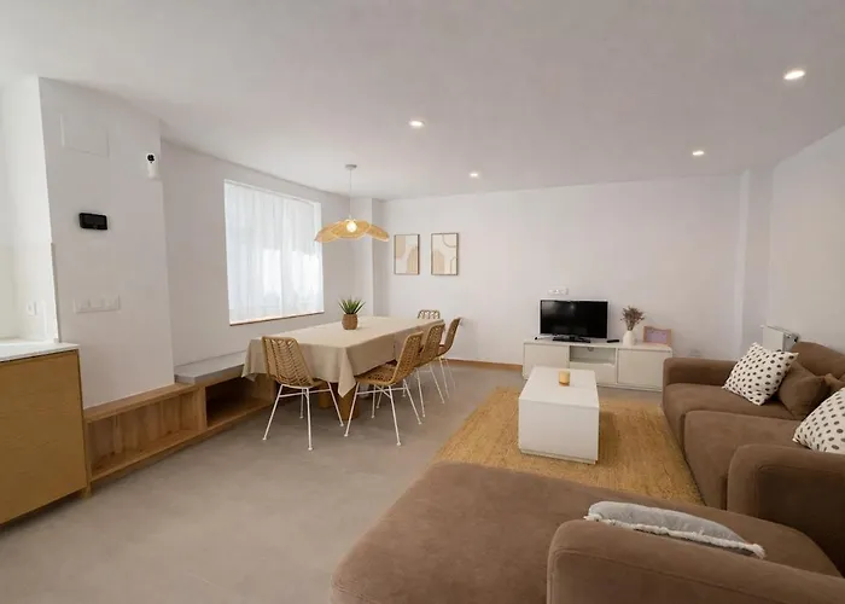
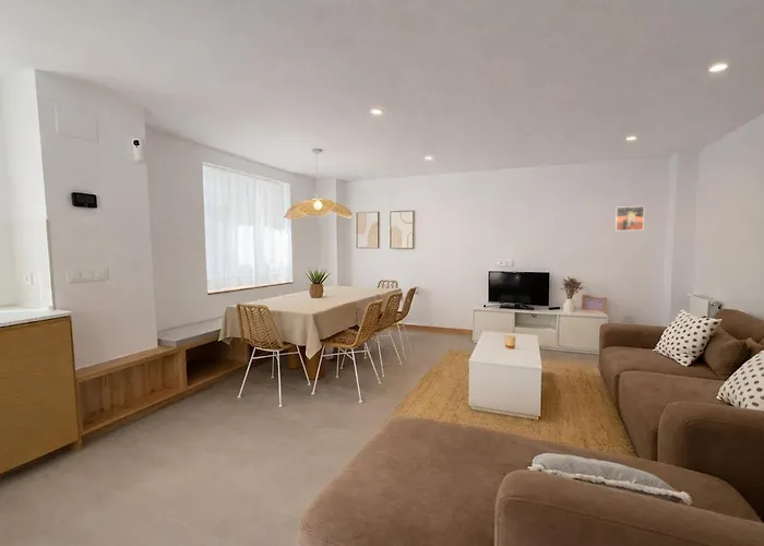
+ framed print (629, 218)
